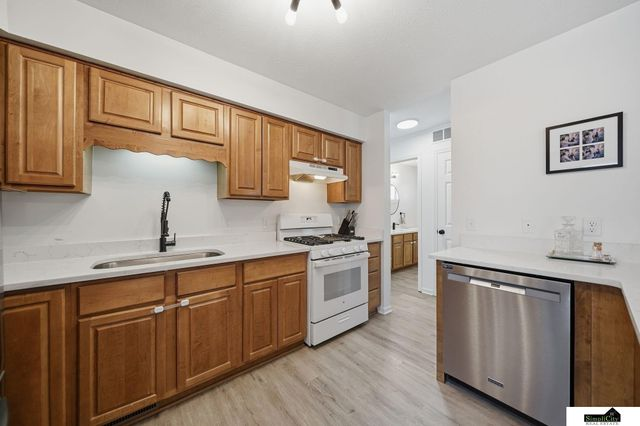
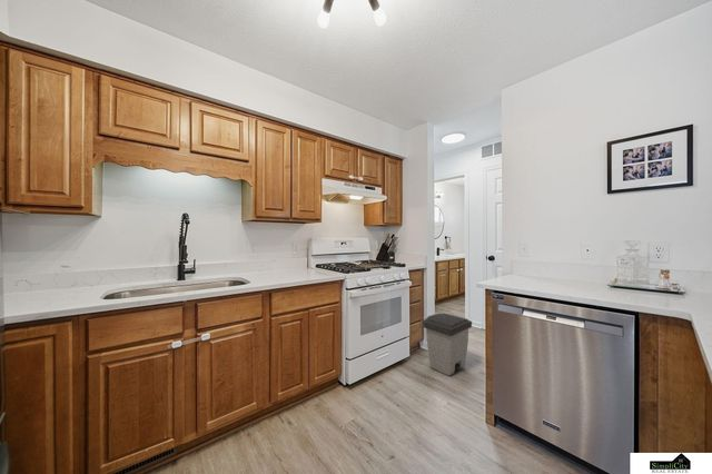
+ trash can (446, 342)
